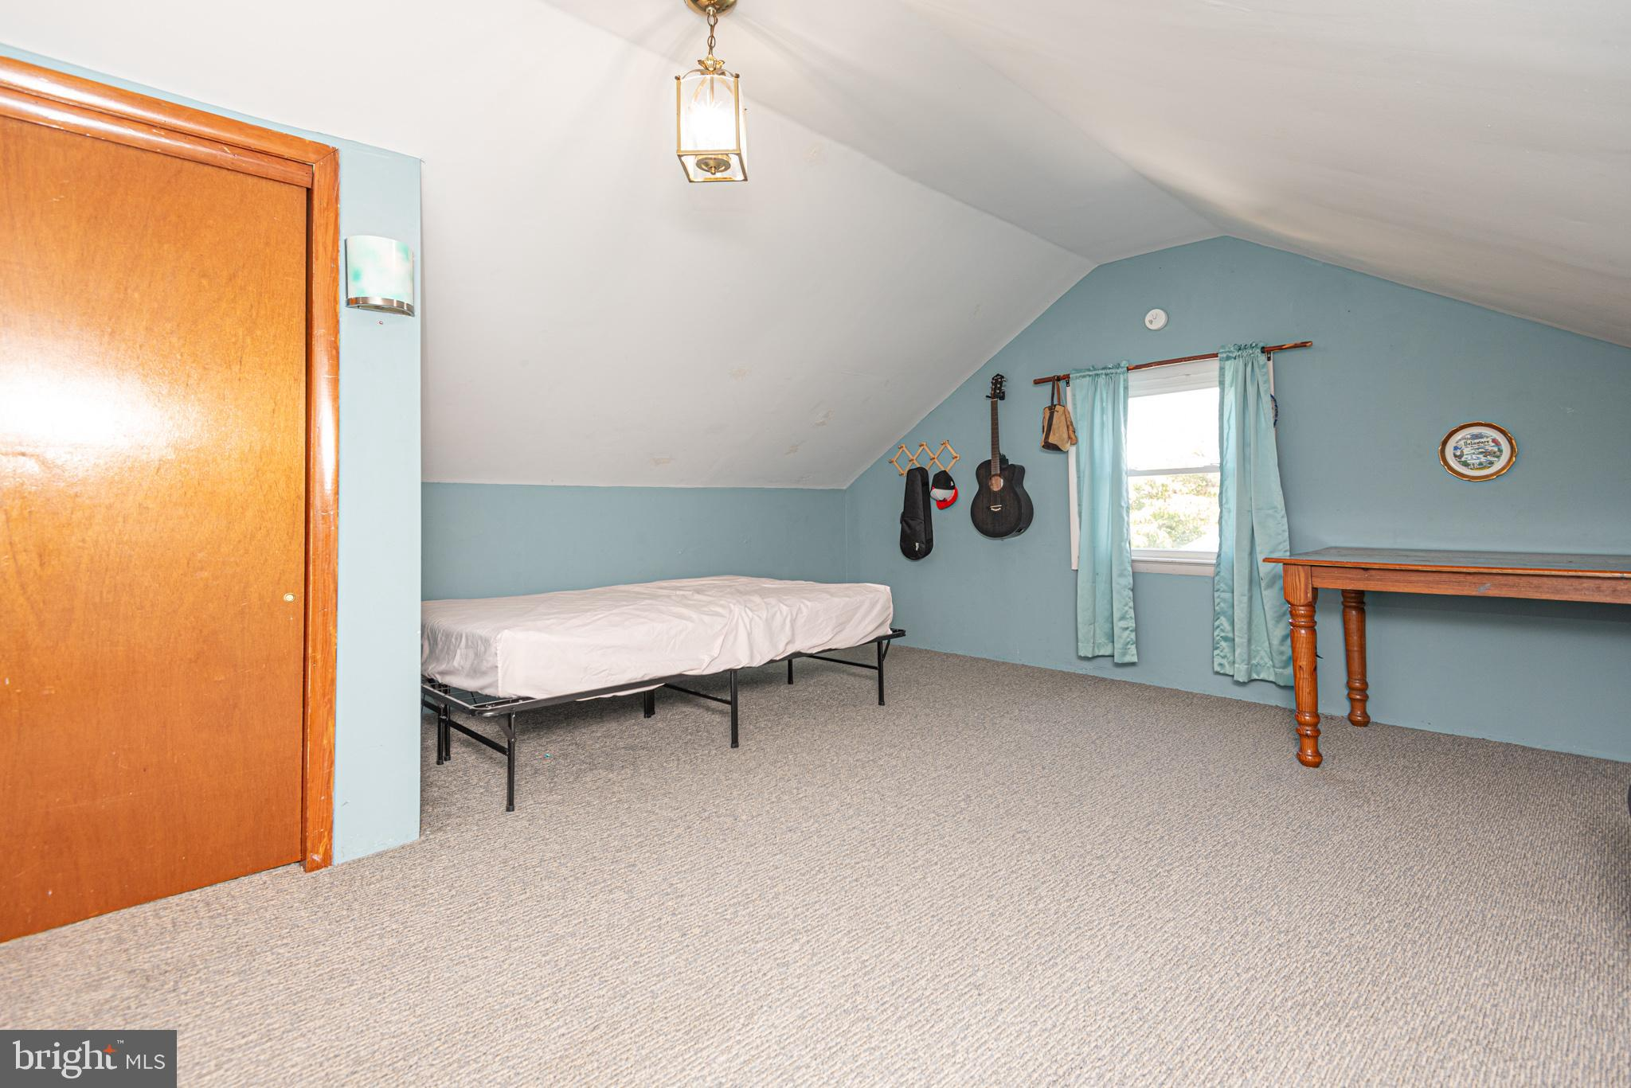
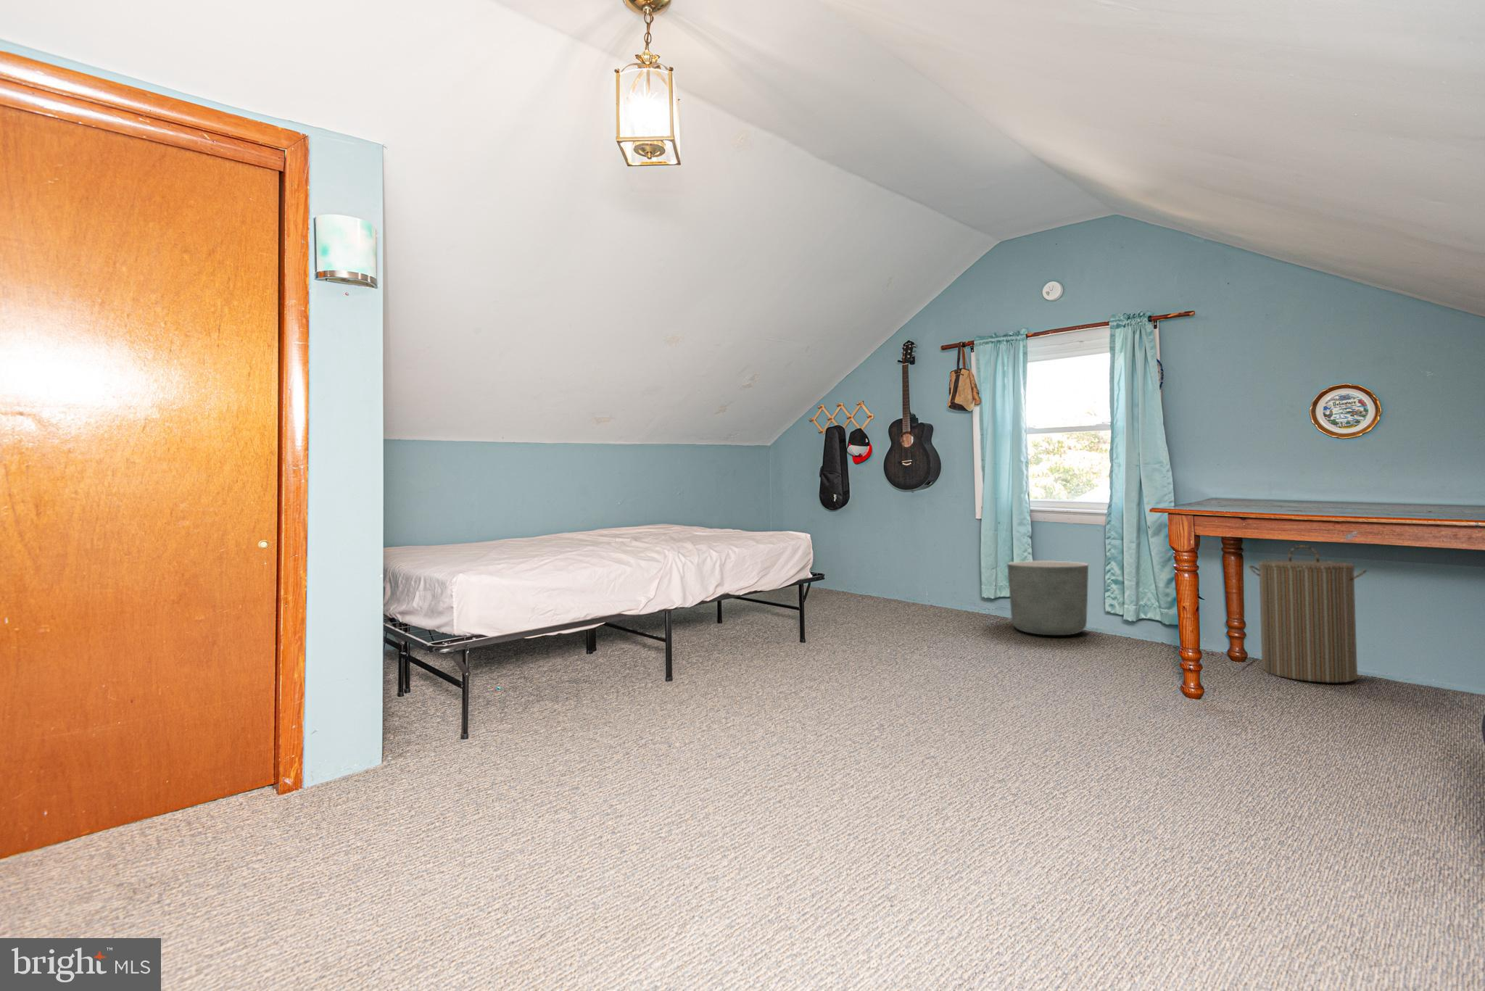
+ laundry hamper (1306, 609)
+ planter (1048, 597)
